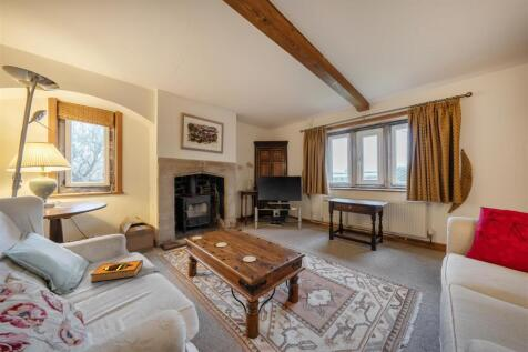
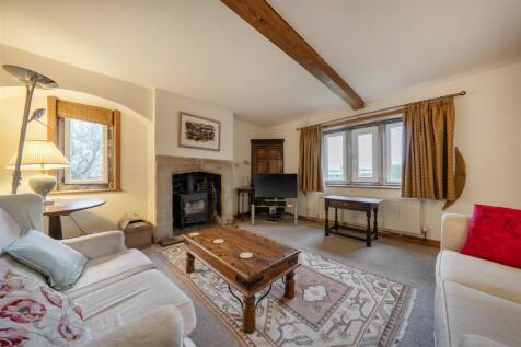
- hardback book (119, 269)
